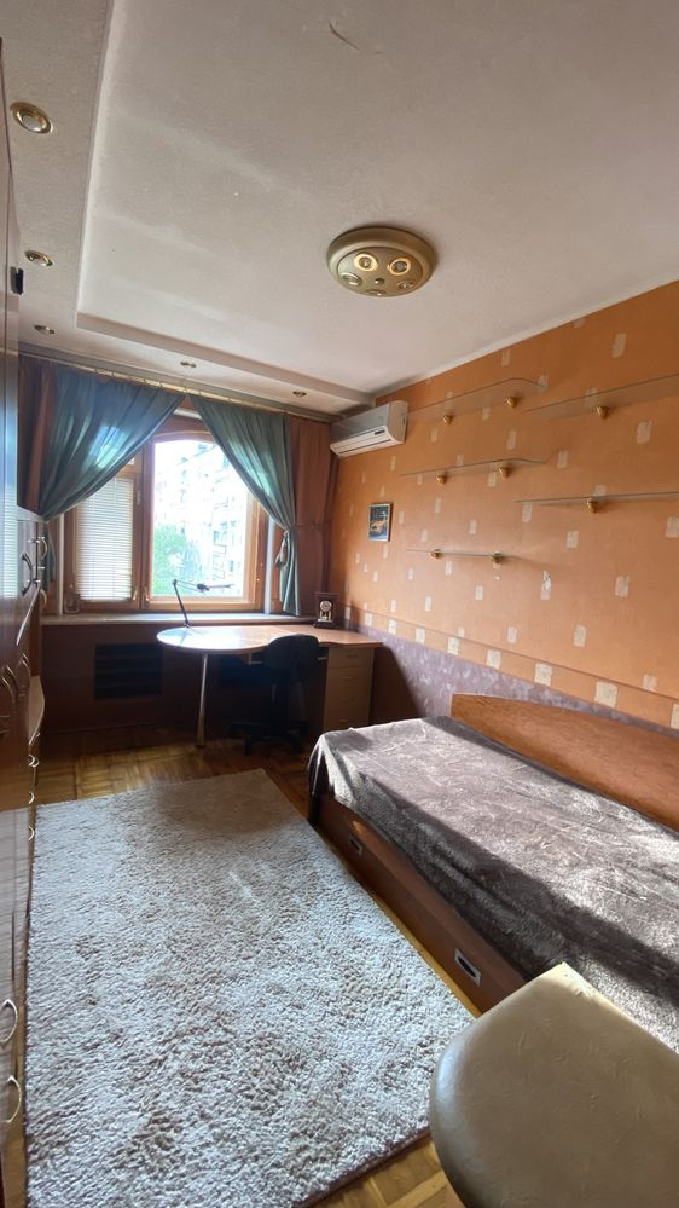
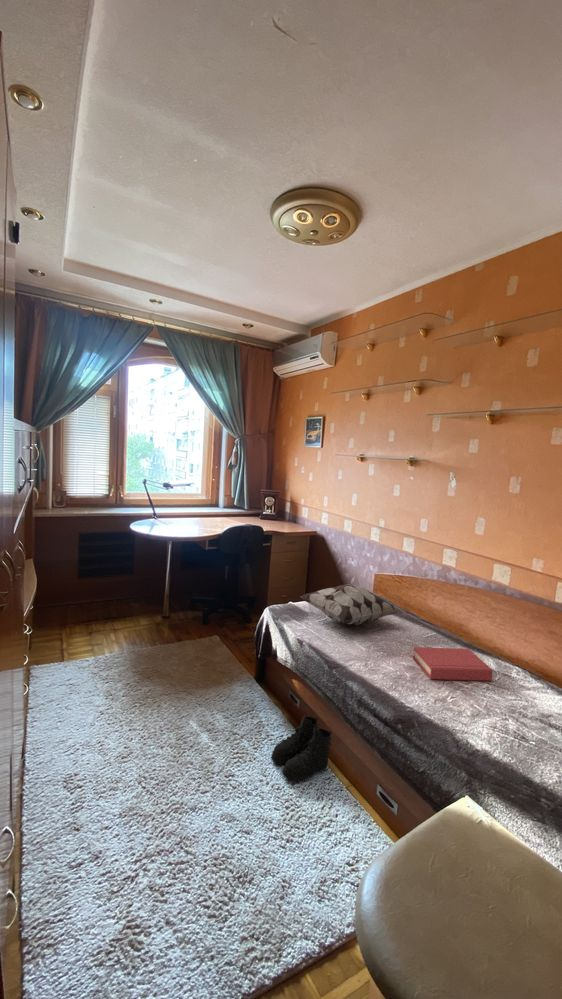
+ hardback book (450, 663)
+ boots (301, 743)
+ decorative pillow (349, 603)
